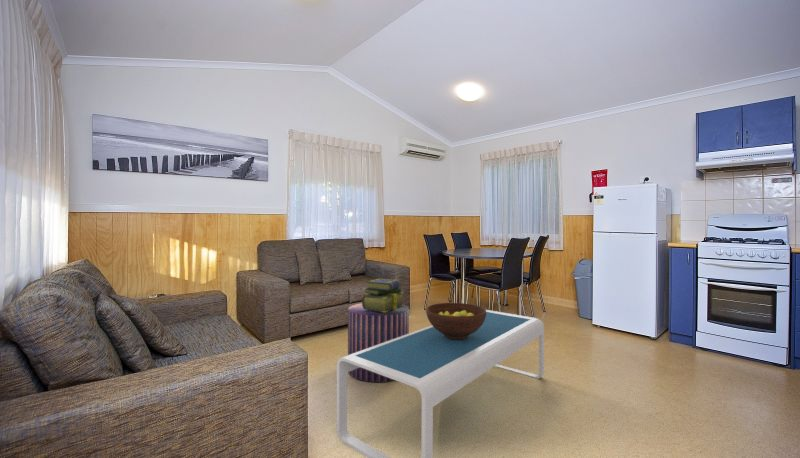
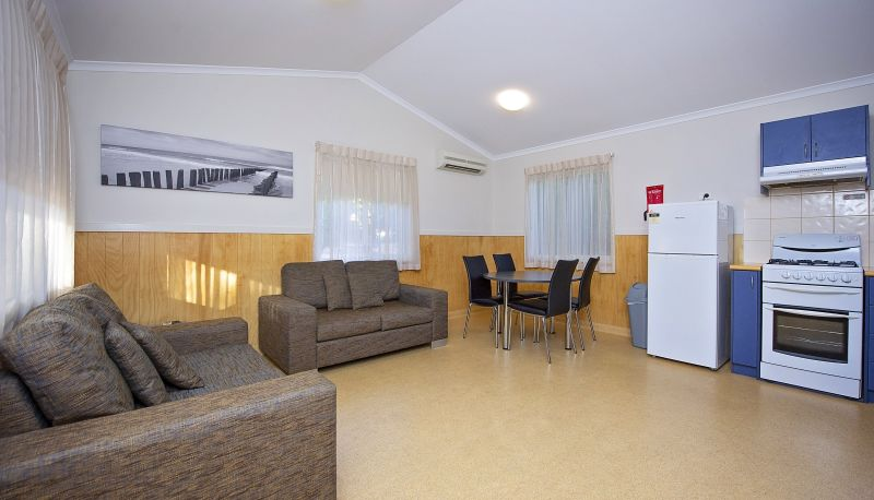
- fruit bowl (455, 322)
- coffee table (457, 369)
- stack of books (383, 293)
- stool (378, 338)
